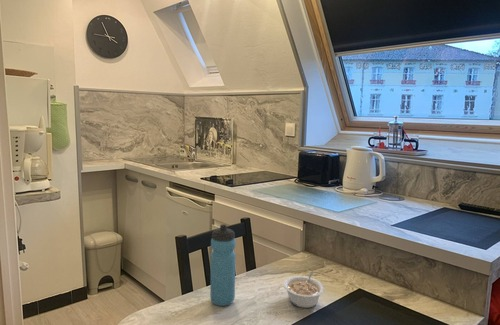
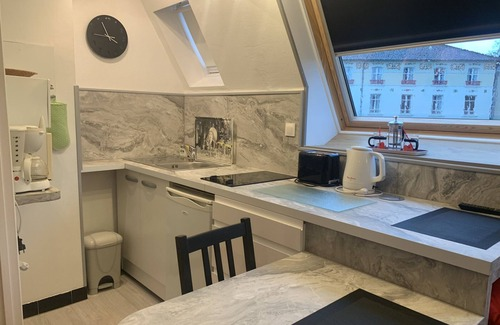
- water bottle (222, 263)
- legume (302, 290)
